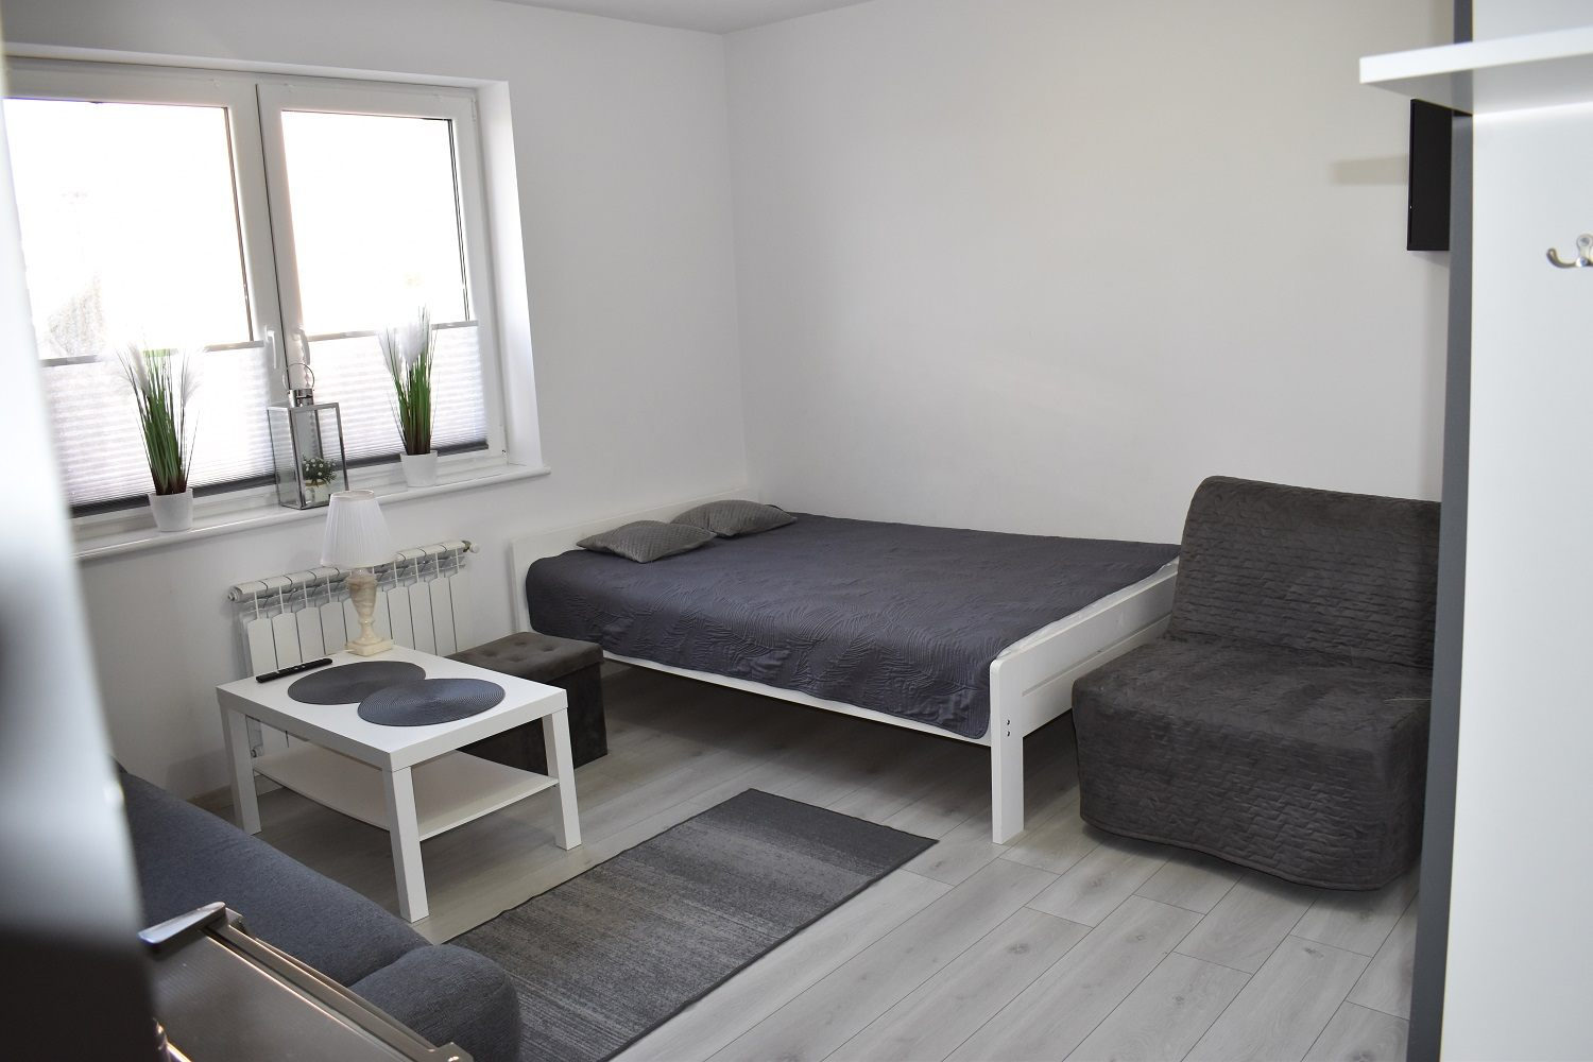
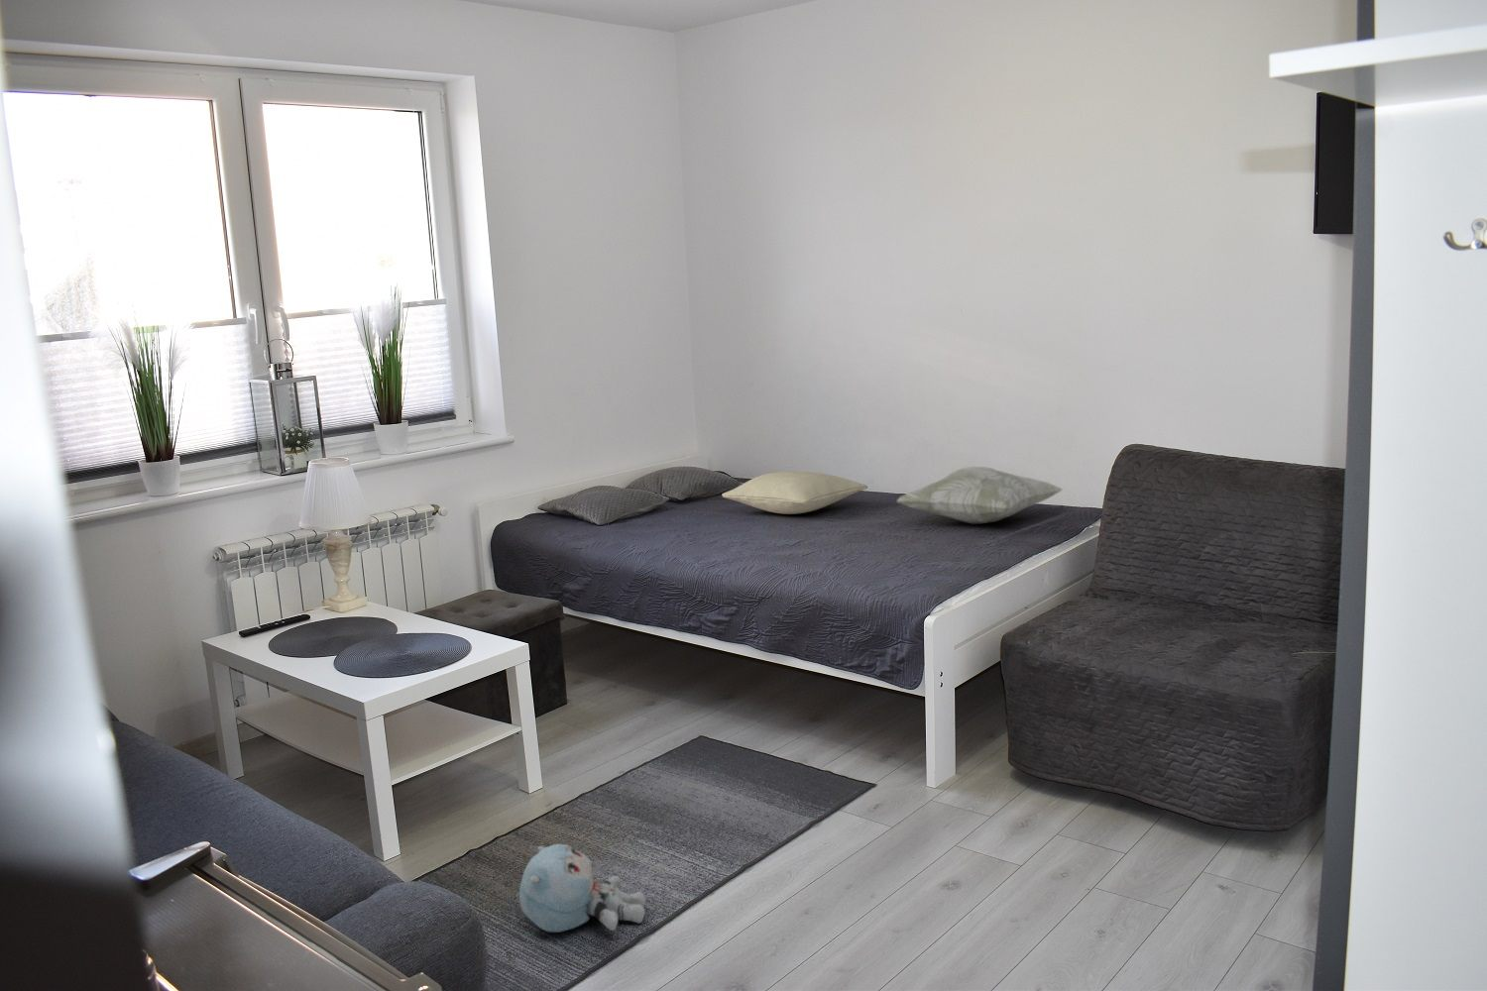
+ decorative pillow (979, 494)
+ plush toy (581, 885)
+ pillow (794, 491)
